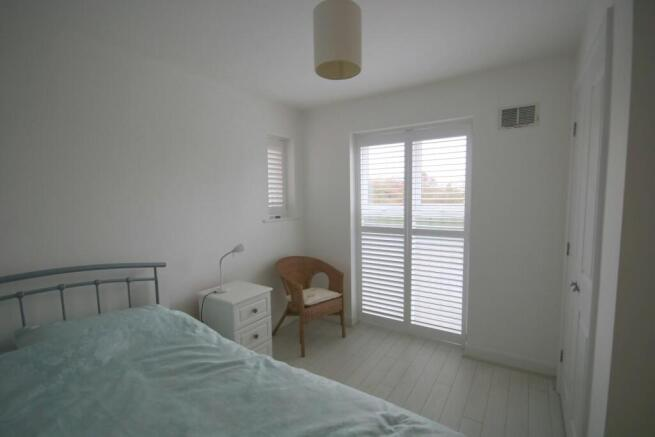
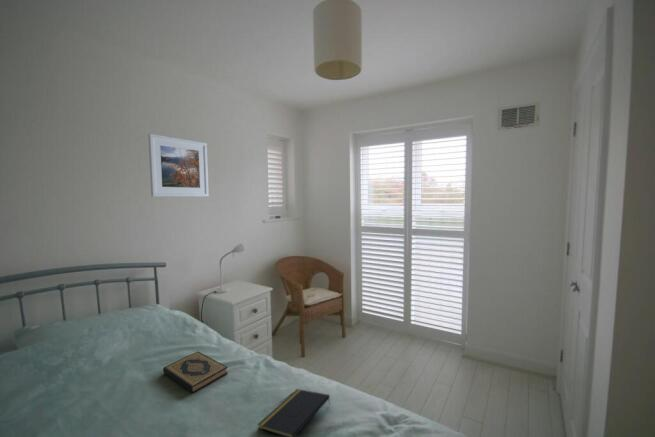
+ notepad (295, 410)
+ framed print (180, 167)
+ hardback book (195, 370)
